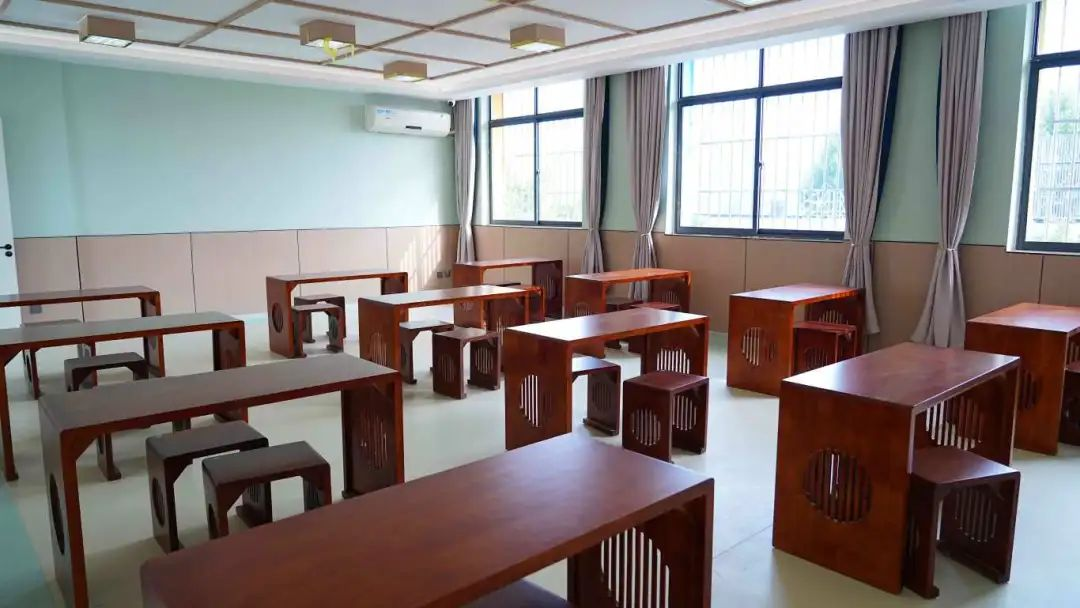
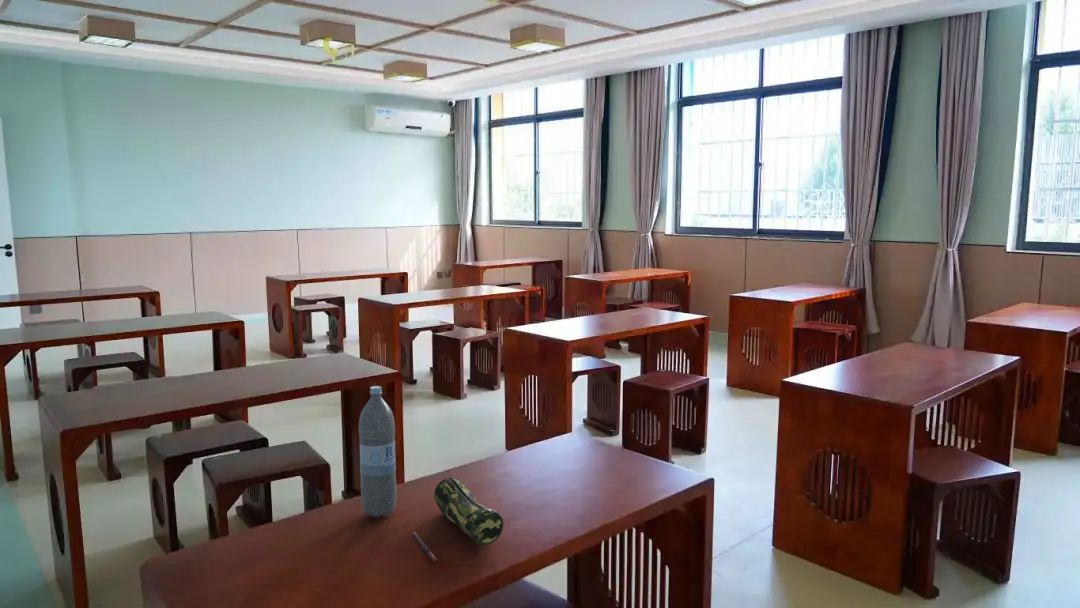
+ pencil case (468, 511)
+ pen (424, 546)
+ water bottle (377, 451)
